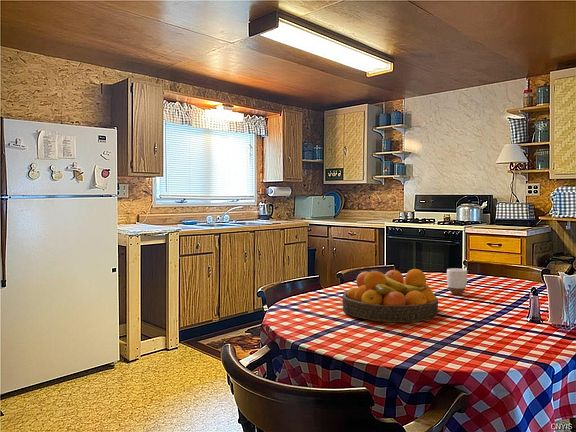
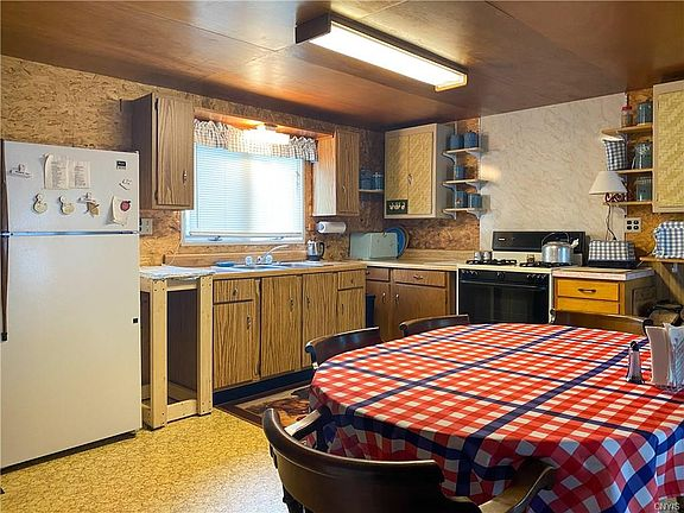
- fruit bowl (389, 289)
- mug (456, 281)
